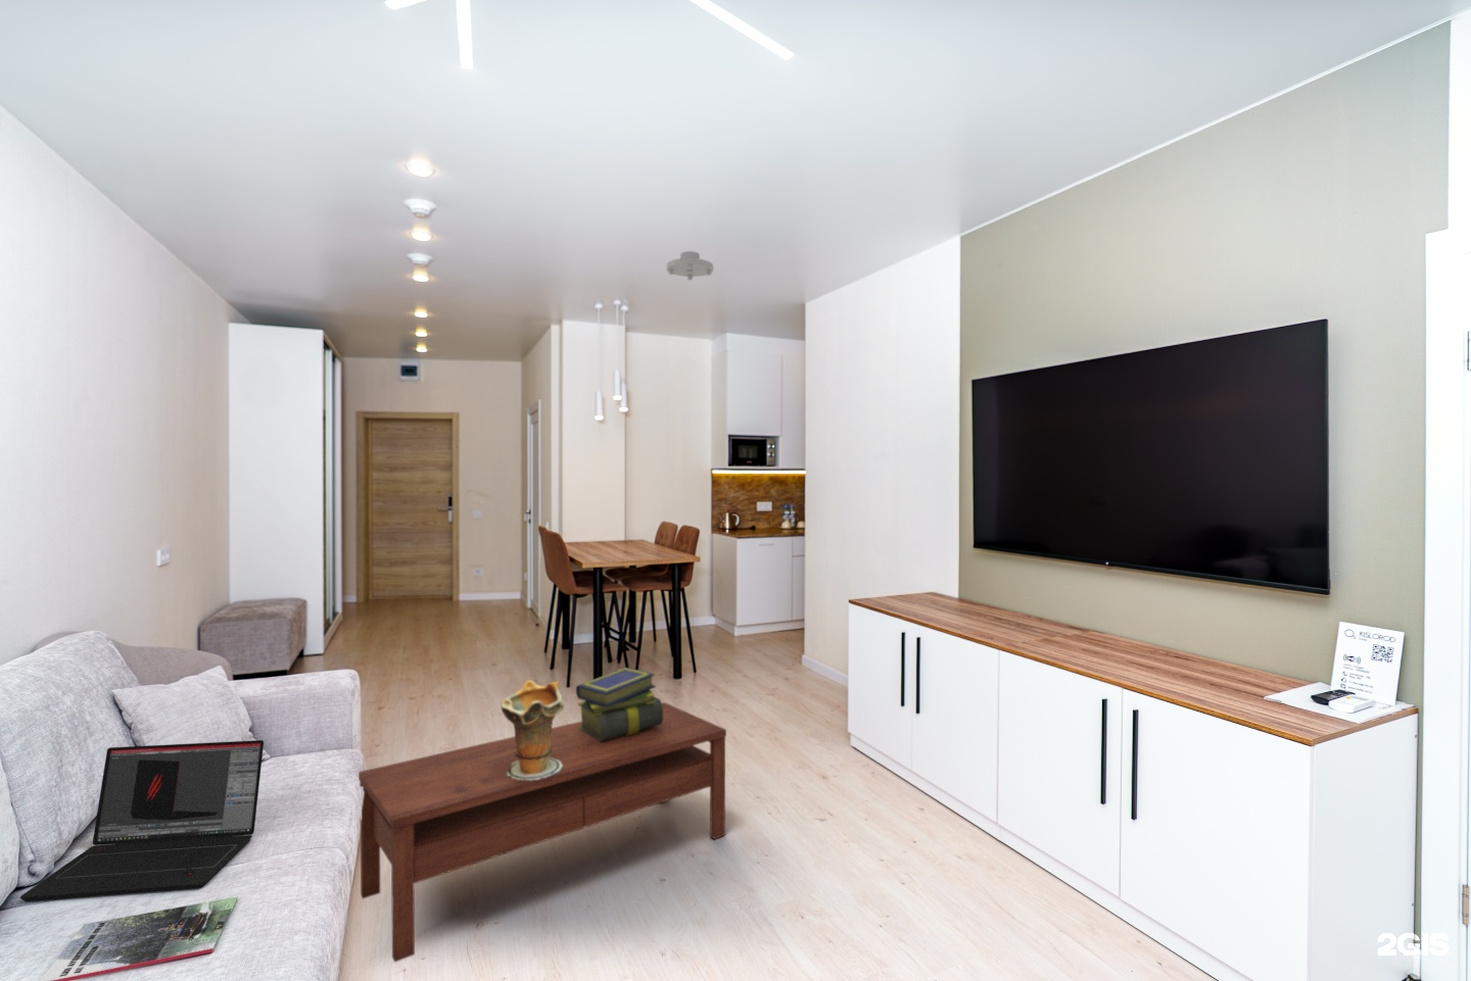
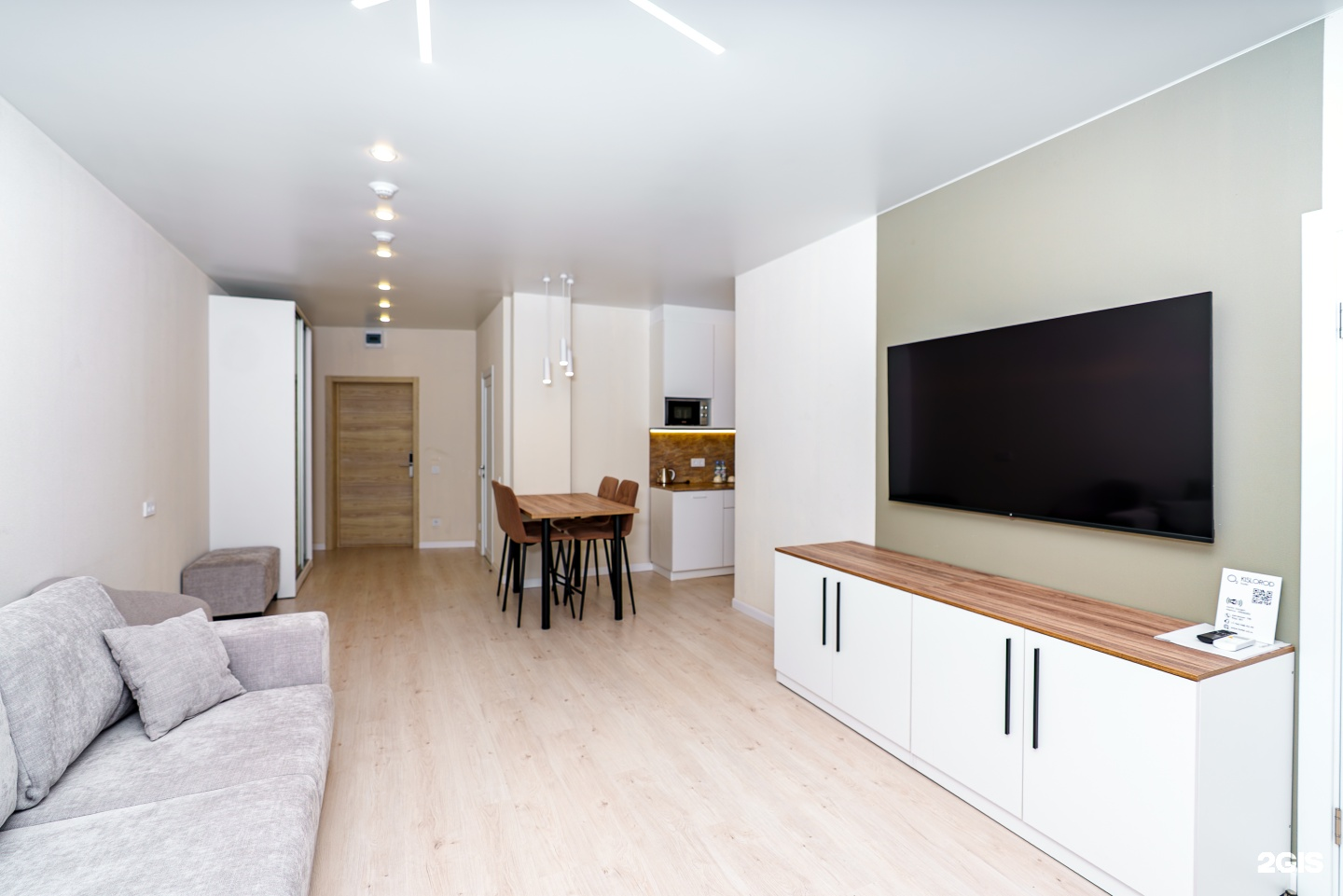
- coffee table (556, 806)
- decorative vase (533, 728)
- magazine (146, 937)
- laptop (152, 813)
- stack of books (618, 702)
- ceiling light (690, 264)
